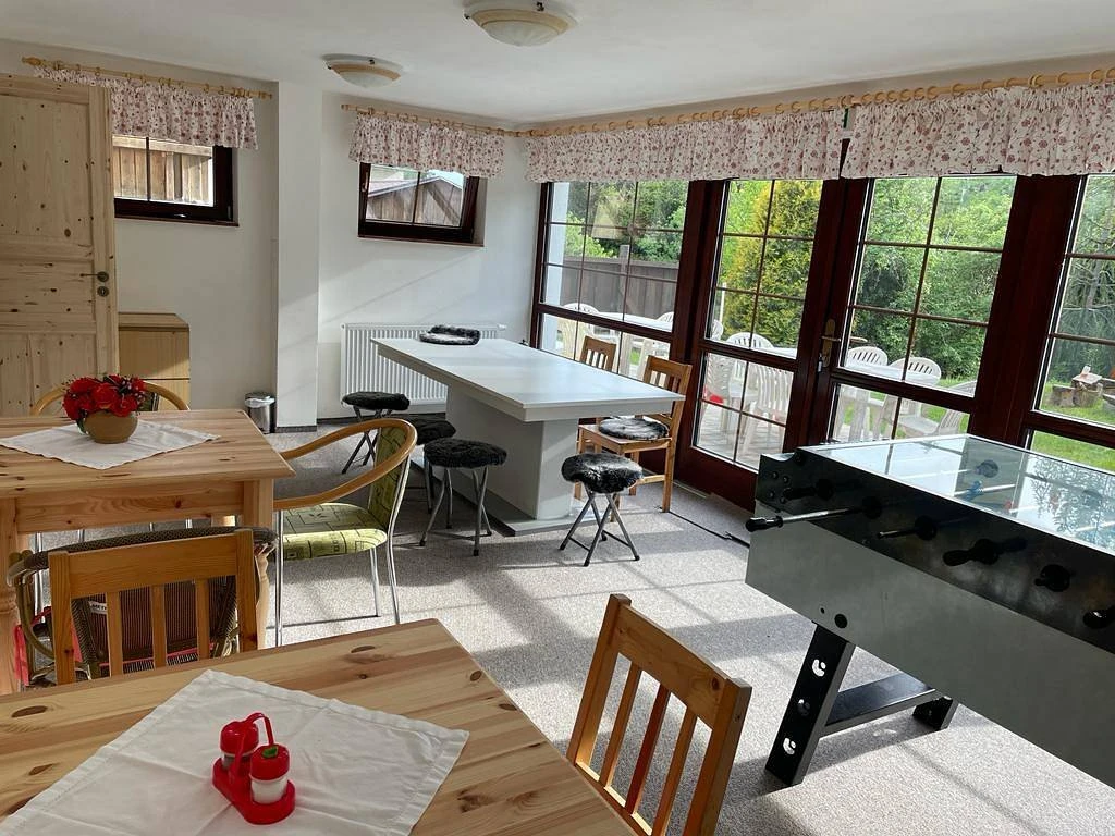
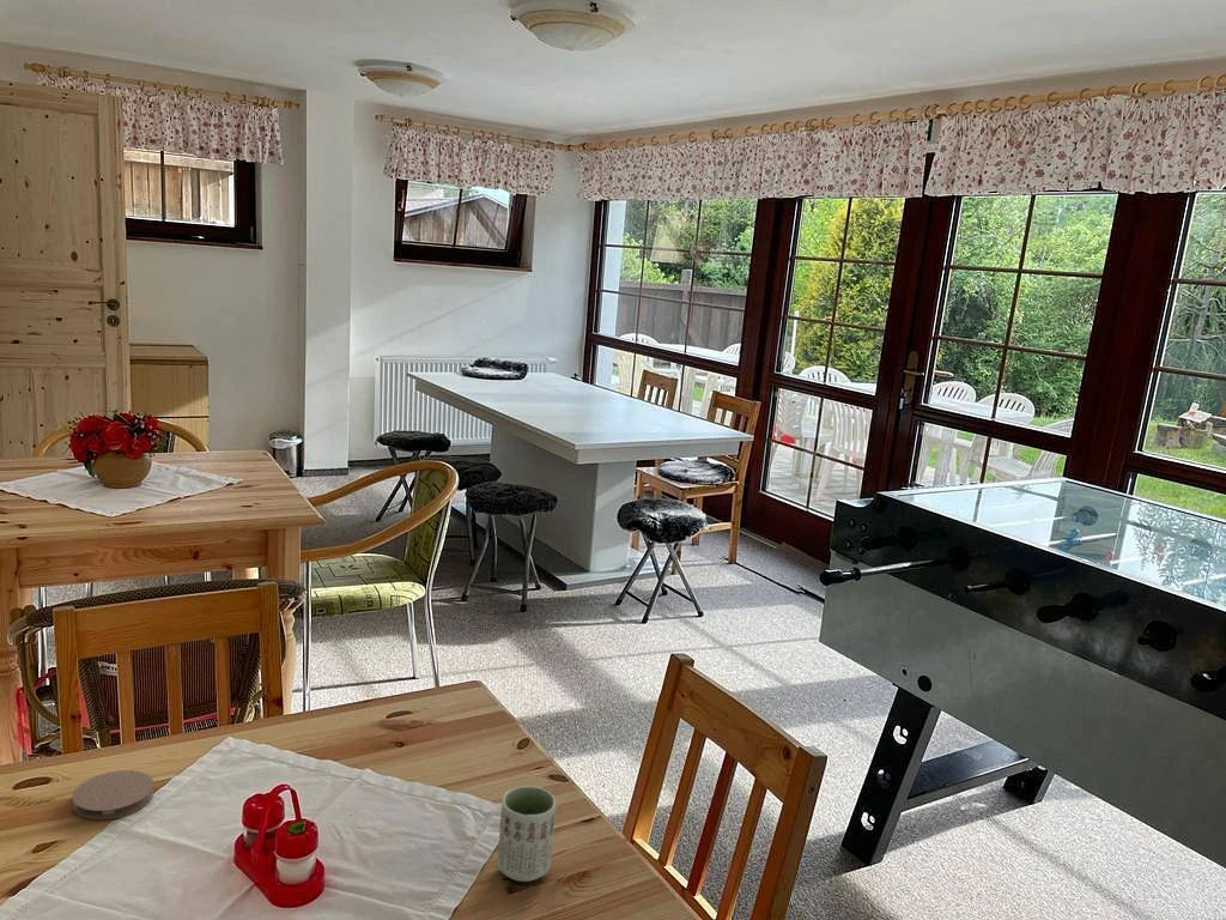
+ coaster (114, 793)
+ cup (526, 834)
